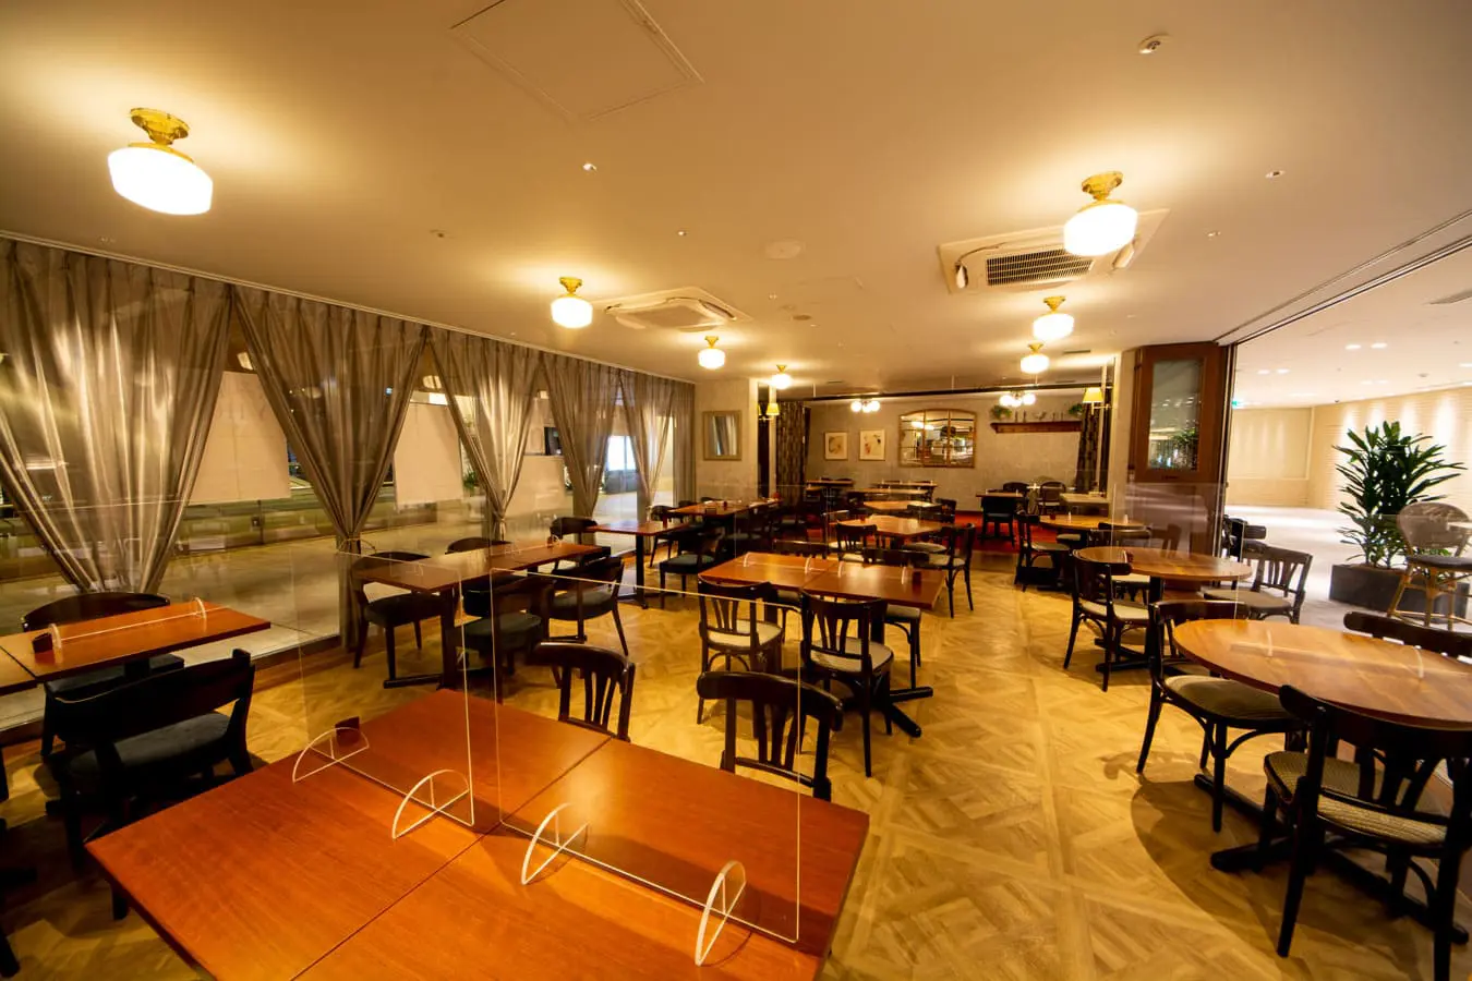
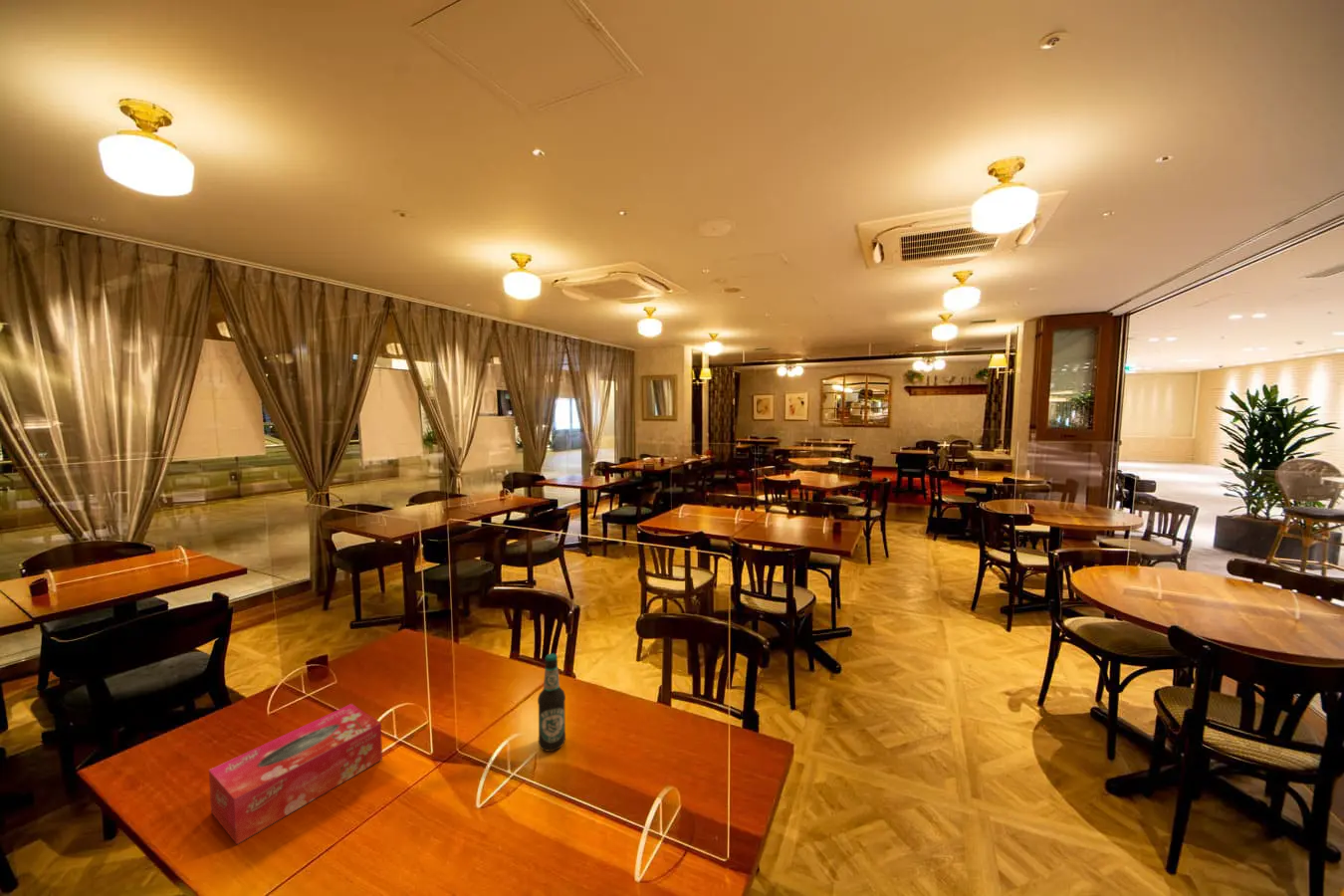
+ tissue box (302, 764)
+ bottle (552, 700)
